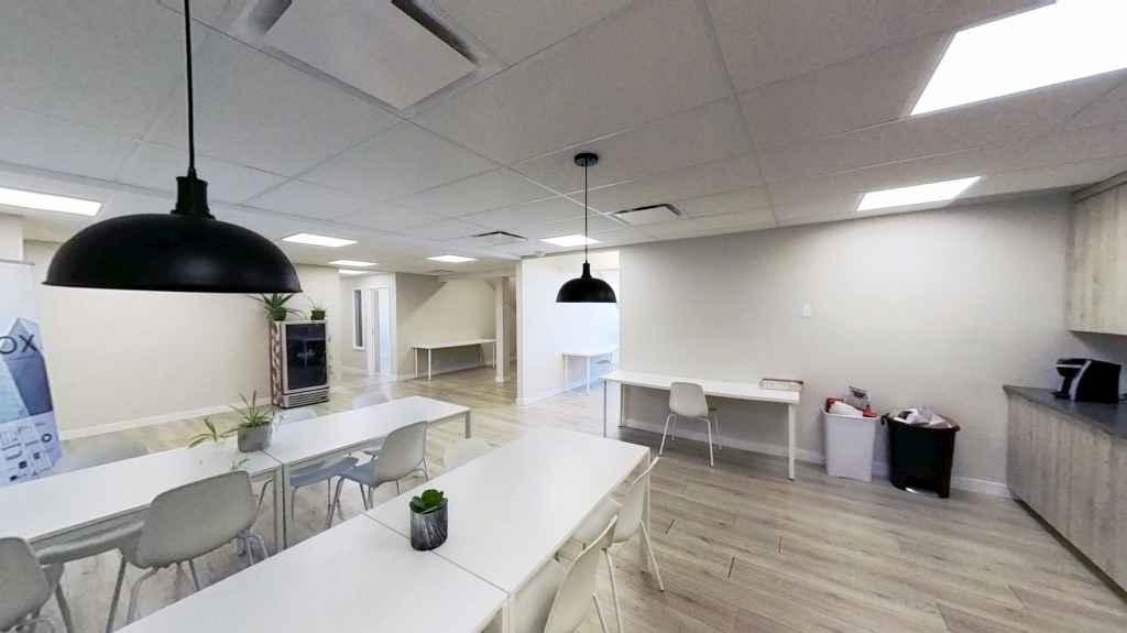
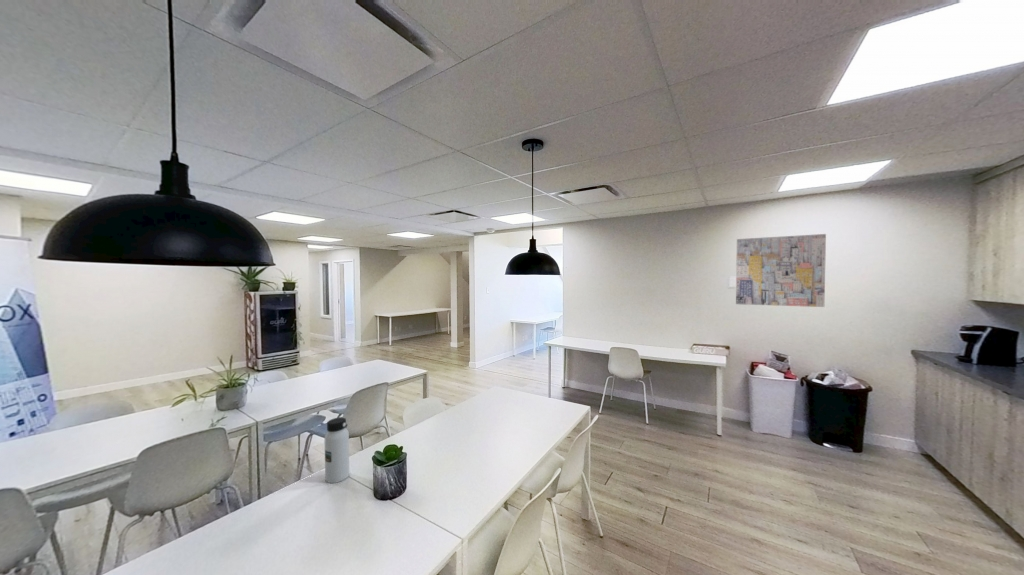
+ water bottle (337, 448)
+ wall art (777, 271)
